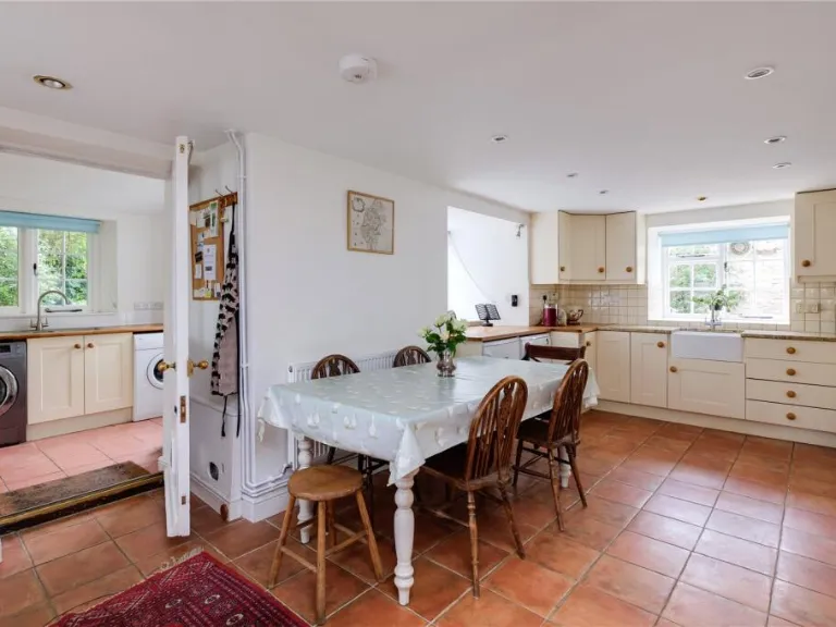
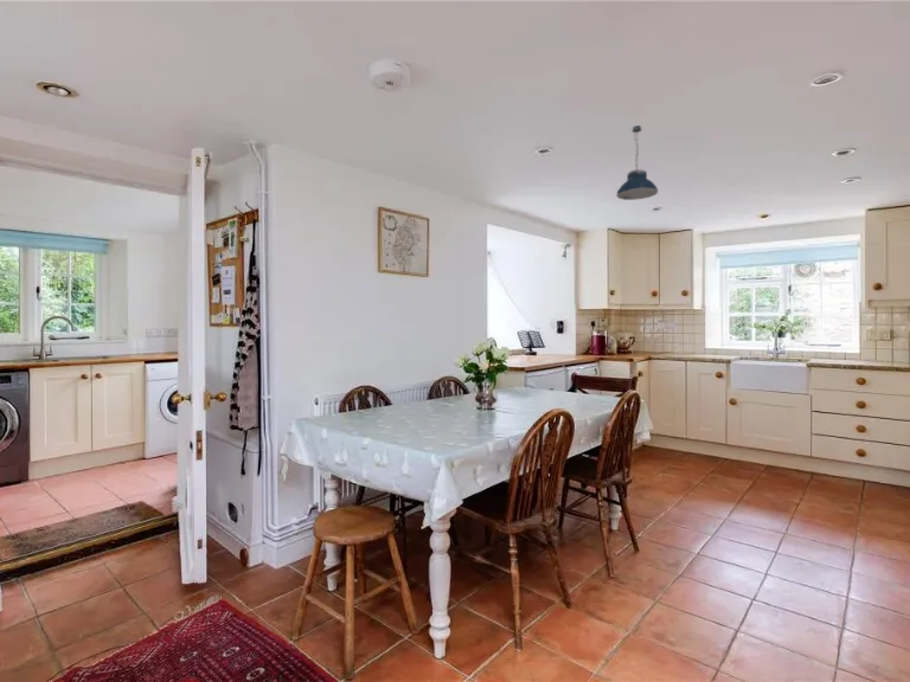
+ pendant light (636, 161)
